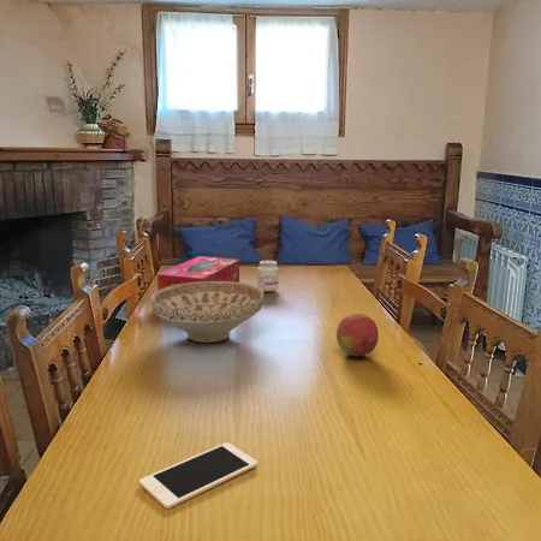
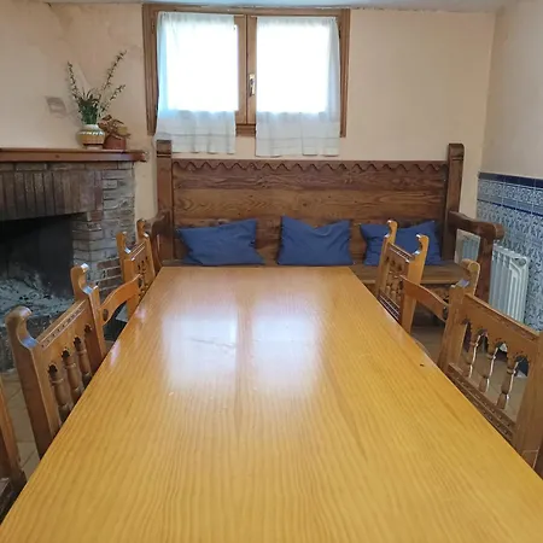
- candle (267, 278)
- tissue box (201, 280)
- cell phone (200, 472)
- fruit (356, 334)
- decorative bowl (208, 315)
